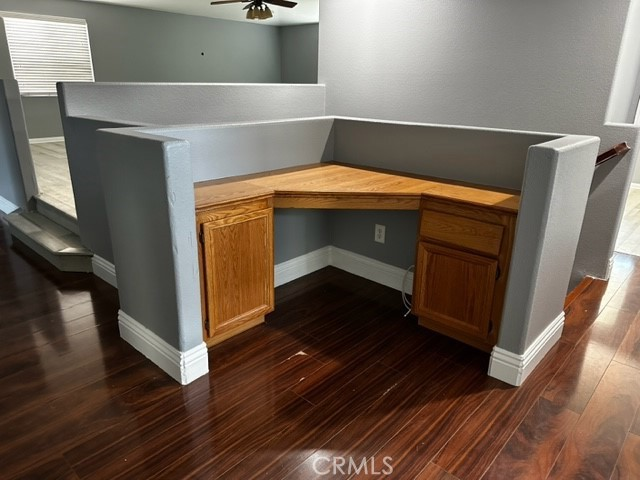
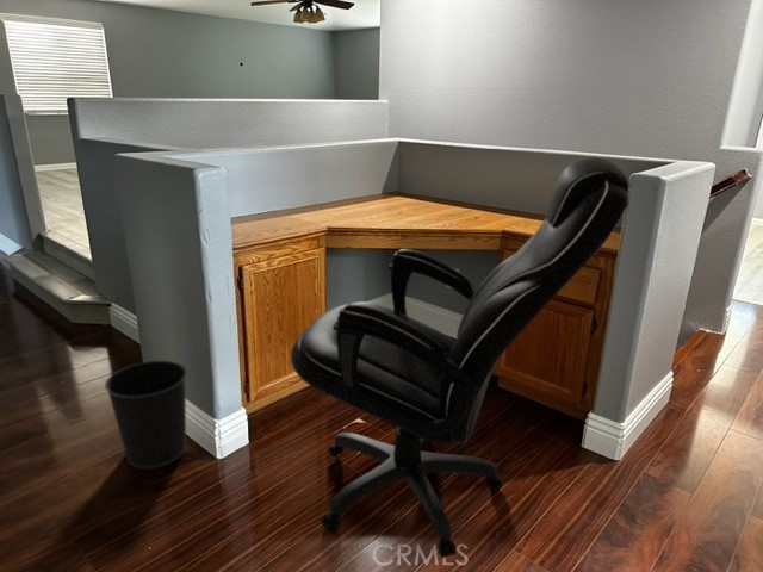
+ office chair (439, 341)
+ wastebasket (151, 415)
